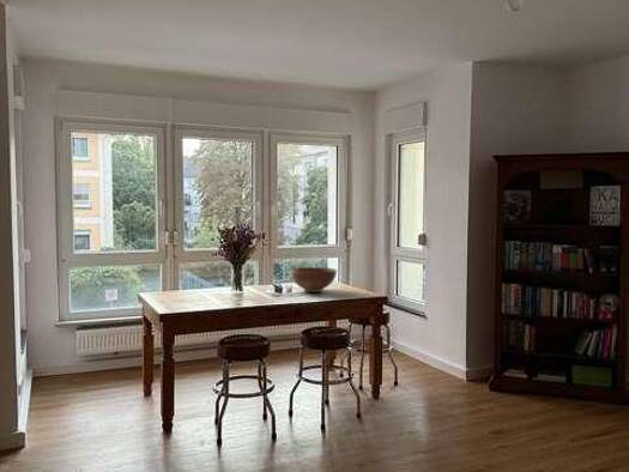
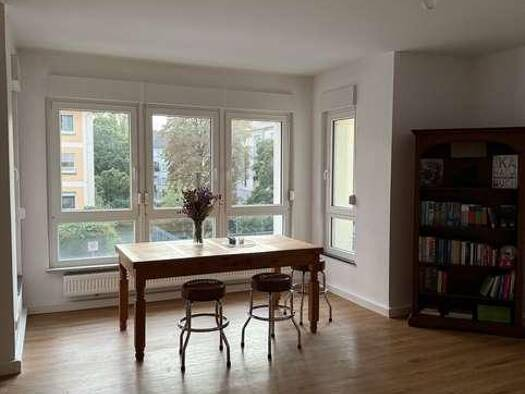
- fruit bowl (313, 280)
